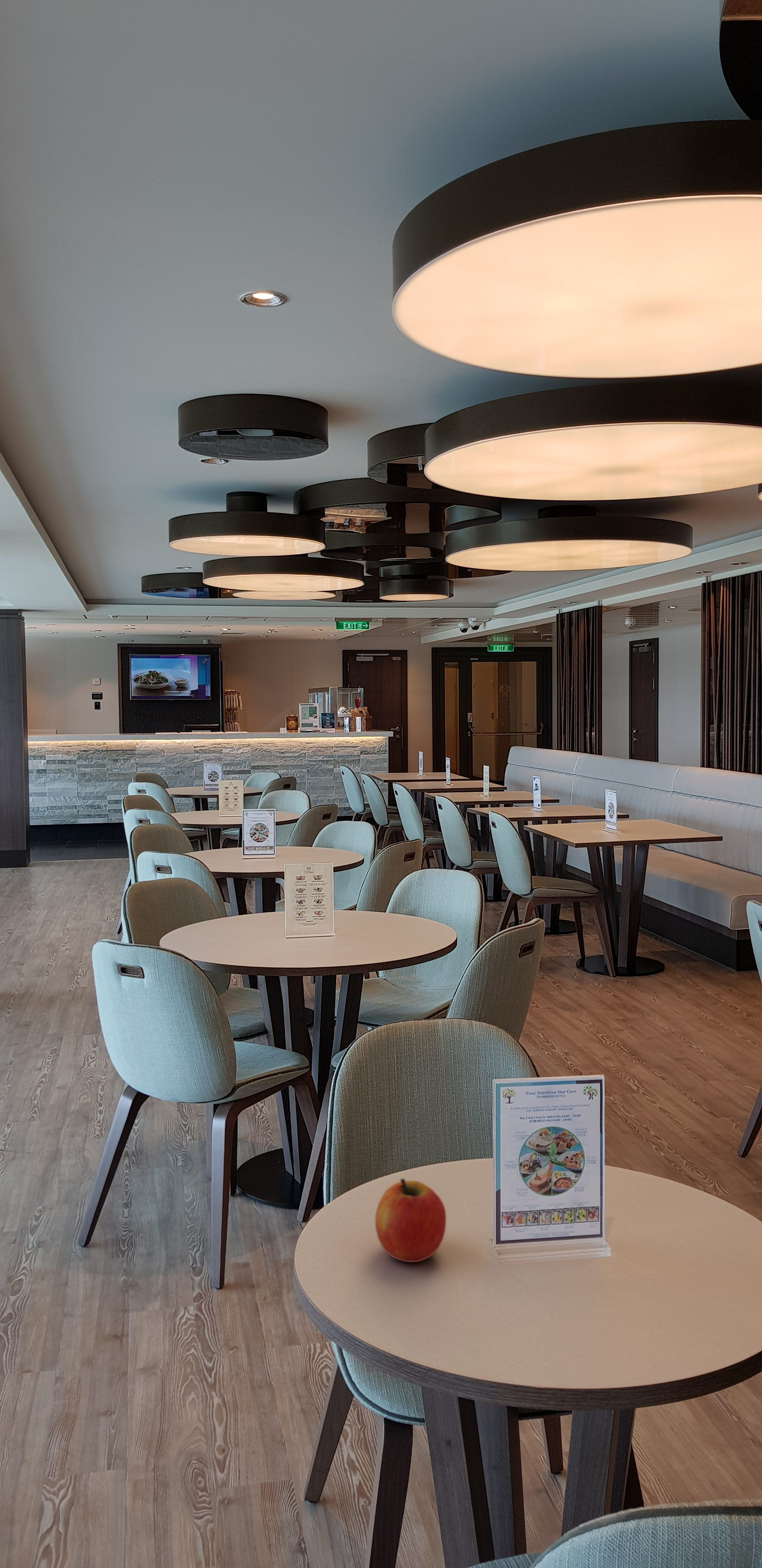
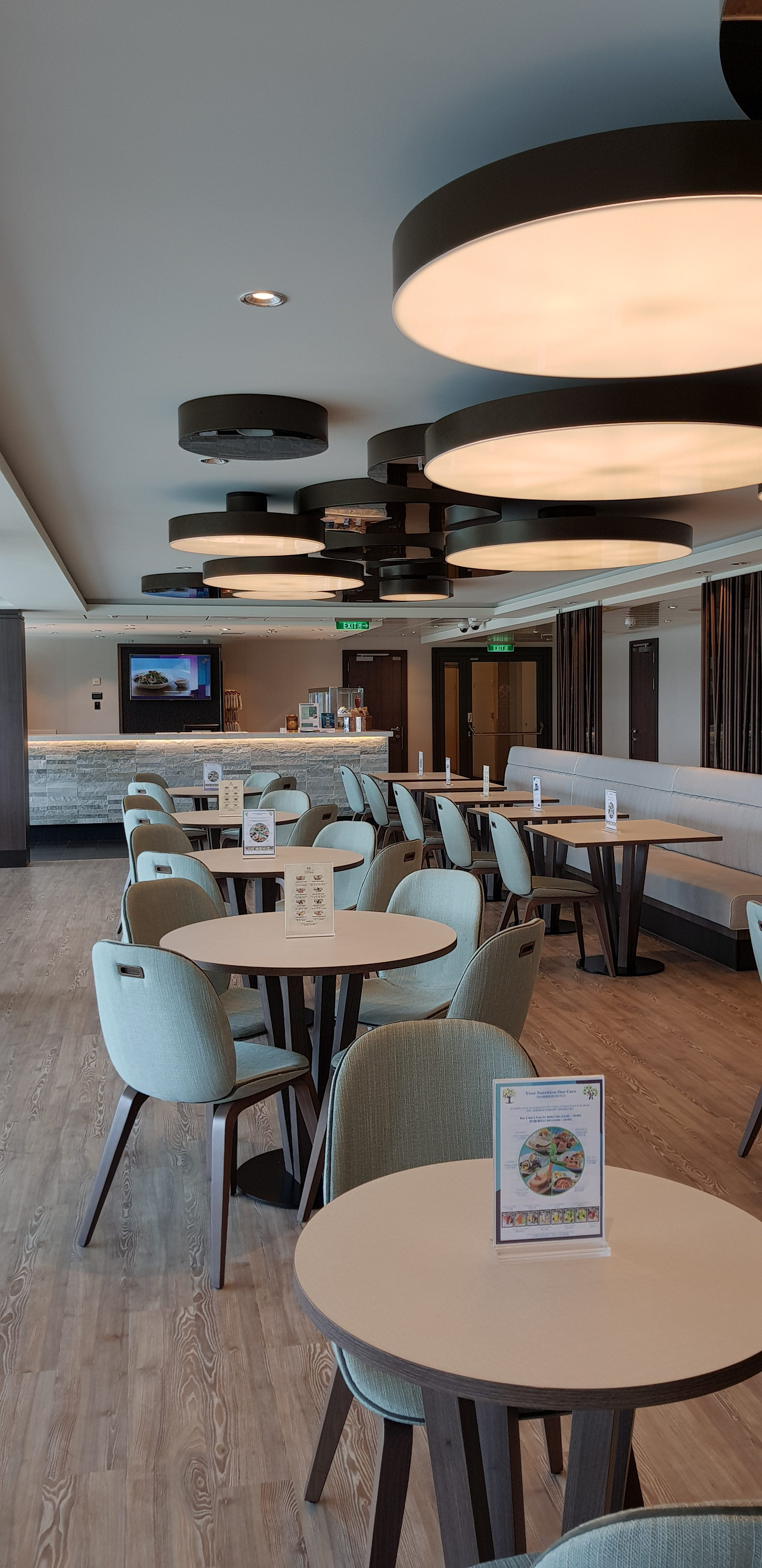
- apple (411, 1217)
